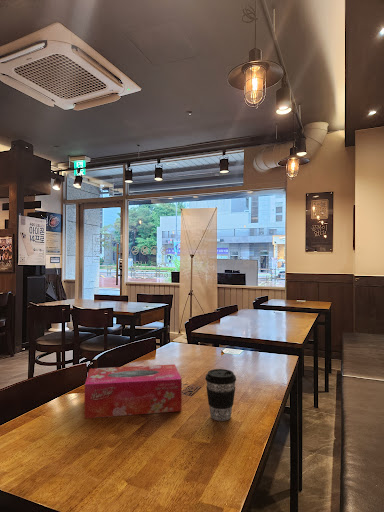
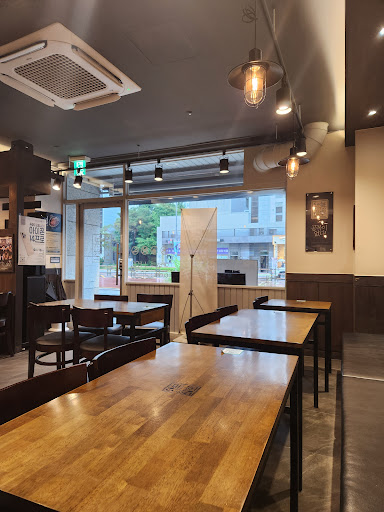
- tissue box (133, 389)
- coffee cup (220, 394)
